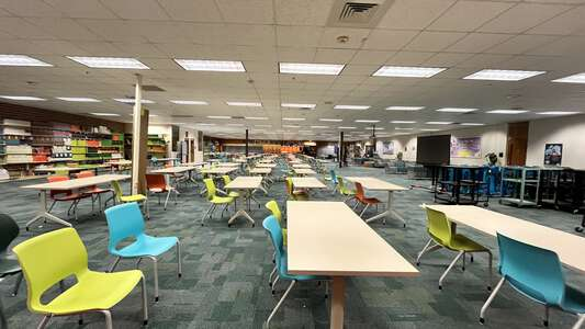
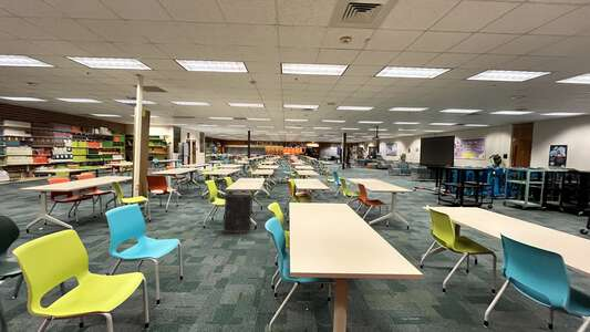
+ oil can (238, 210)
